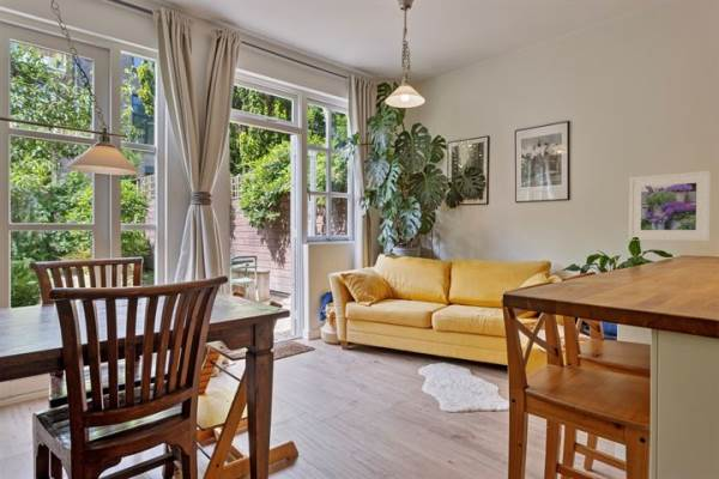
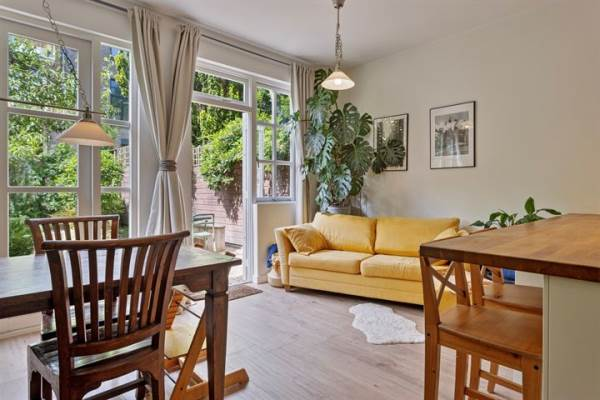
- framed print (667, 207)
